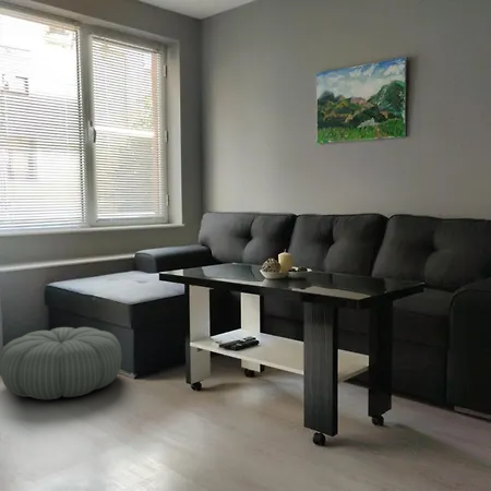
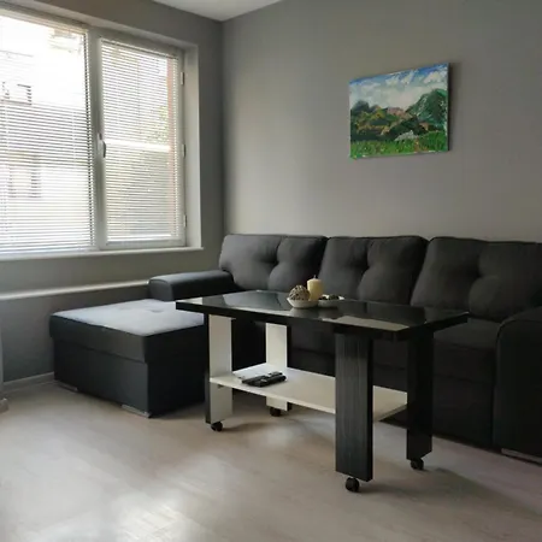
- pouf (61, 360)
